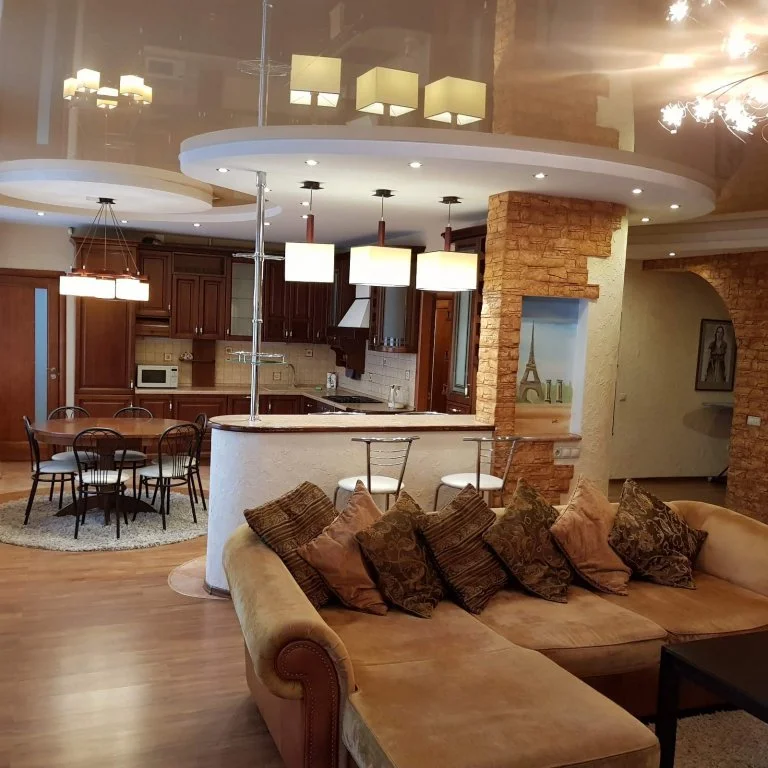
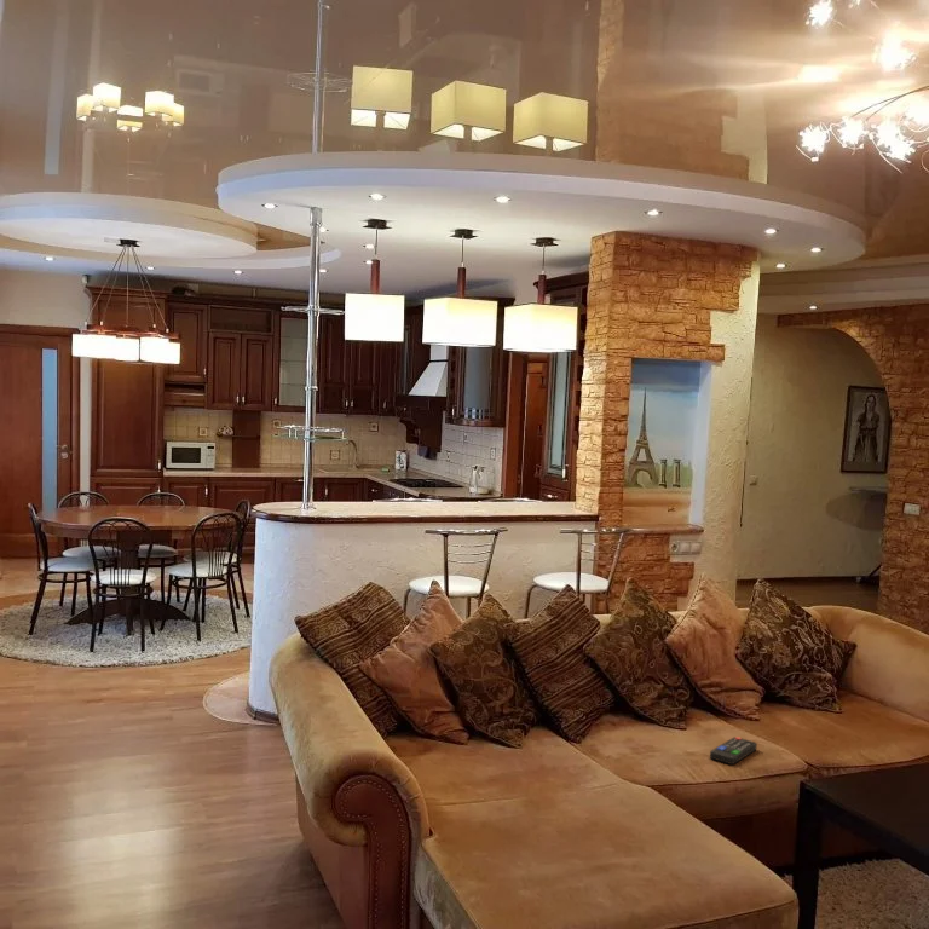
+ remote control (733, 749)
